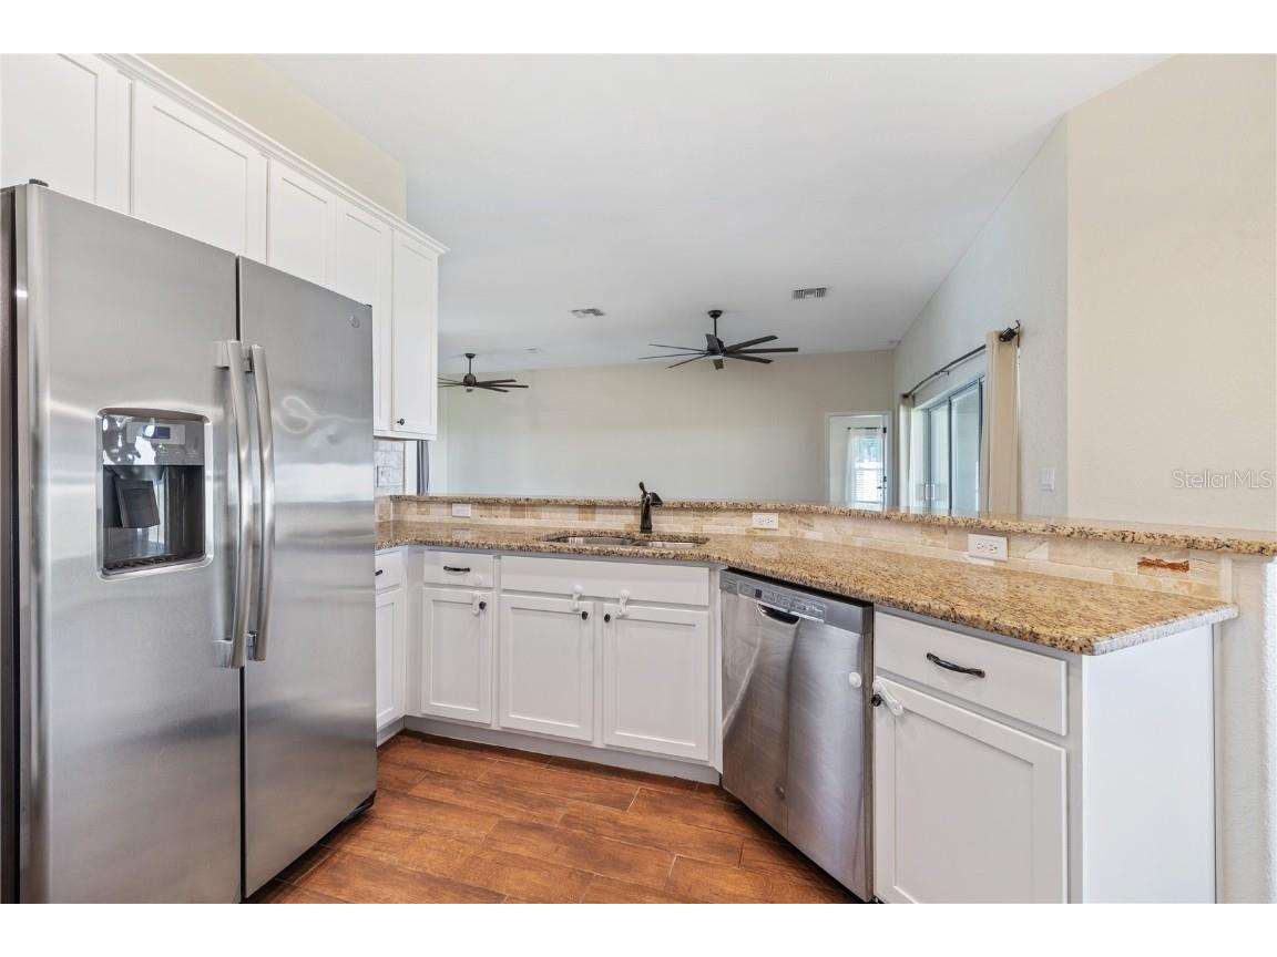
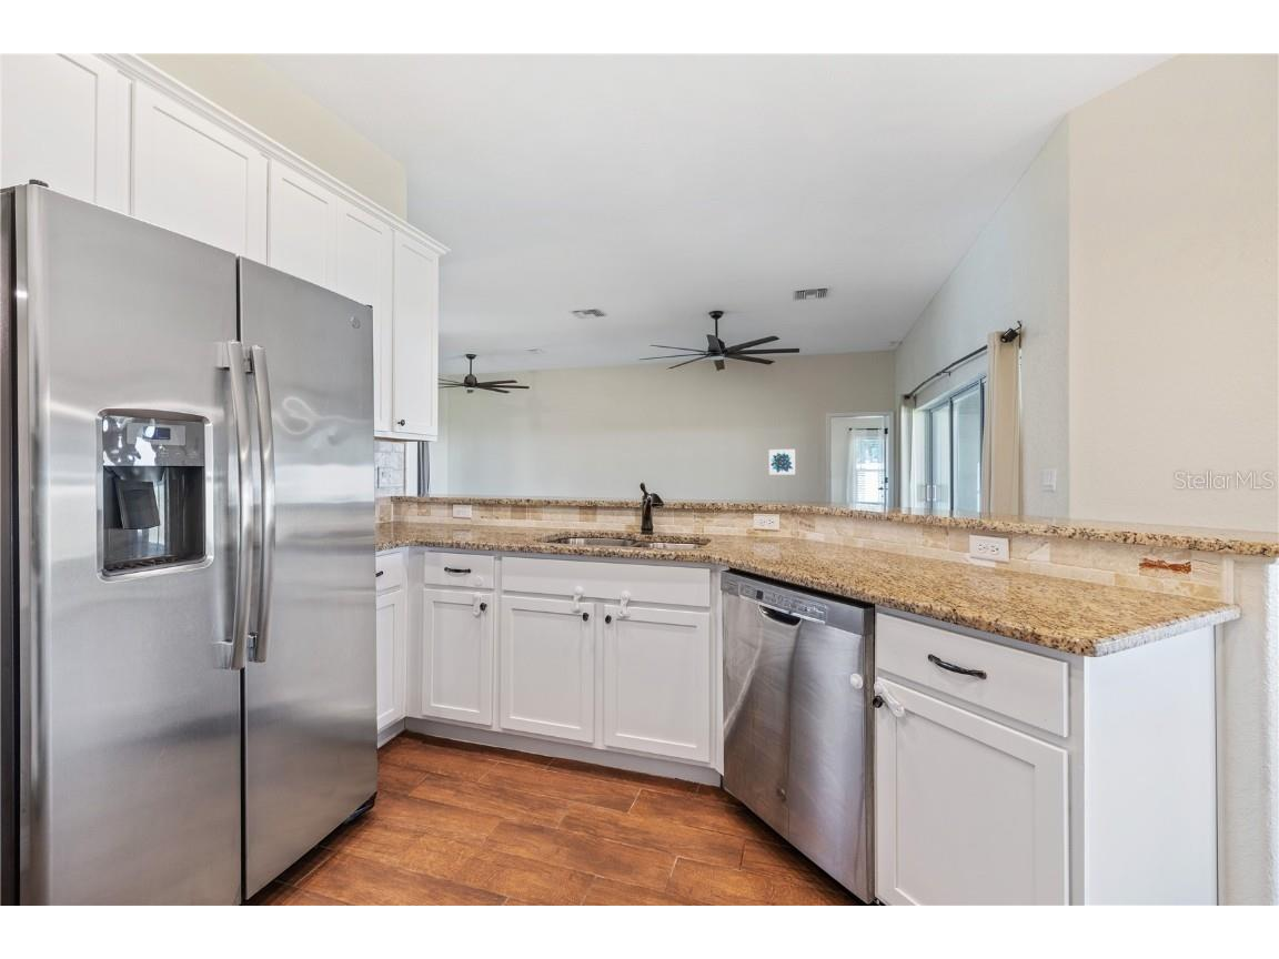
+ wall art (782, 462)
